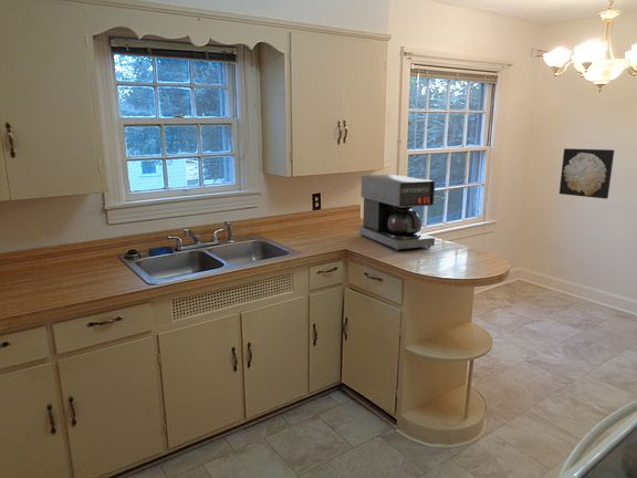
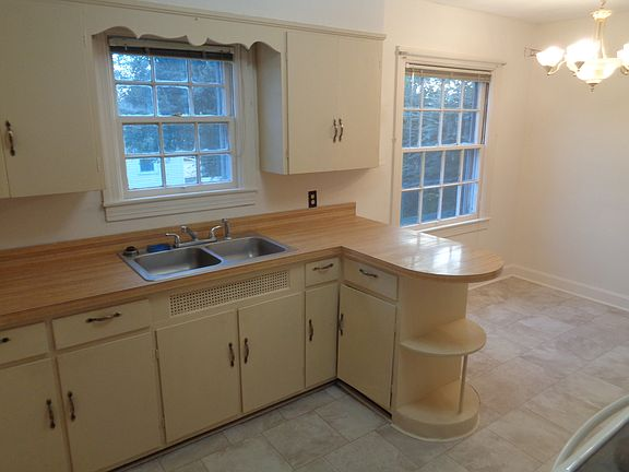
- wall art (585, 173)
- coffee maker (395, 210)
